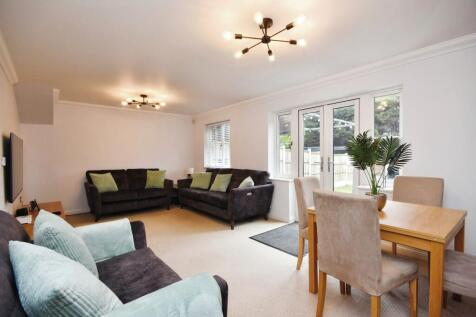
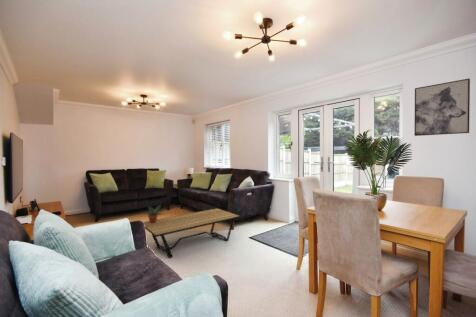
+ potted plant (153, 214)
+ coffee table (192, 228)
+ wall art (440, 109)
